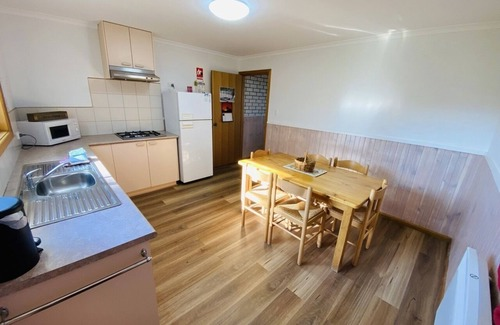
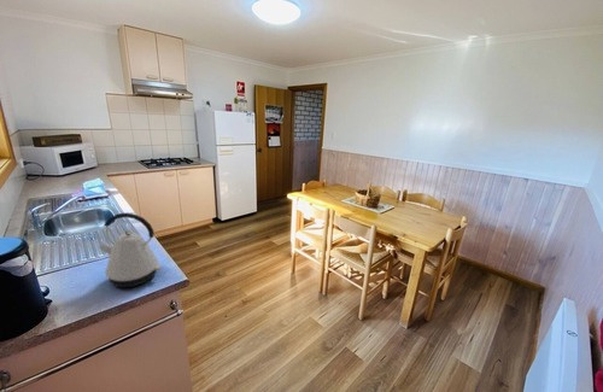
+ kettle (128, 246)
